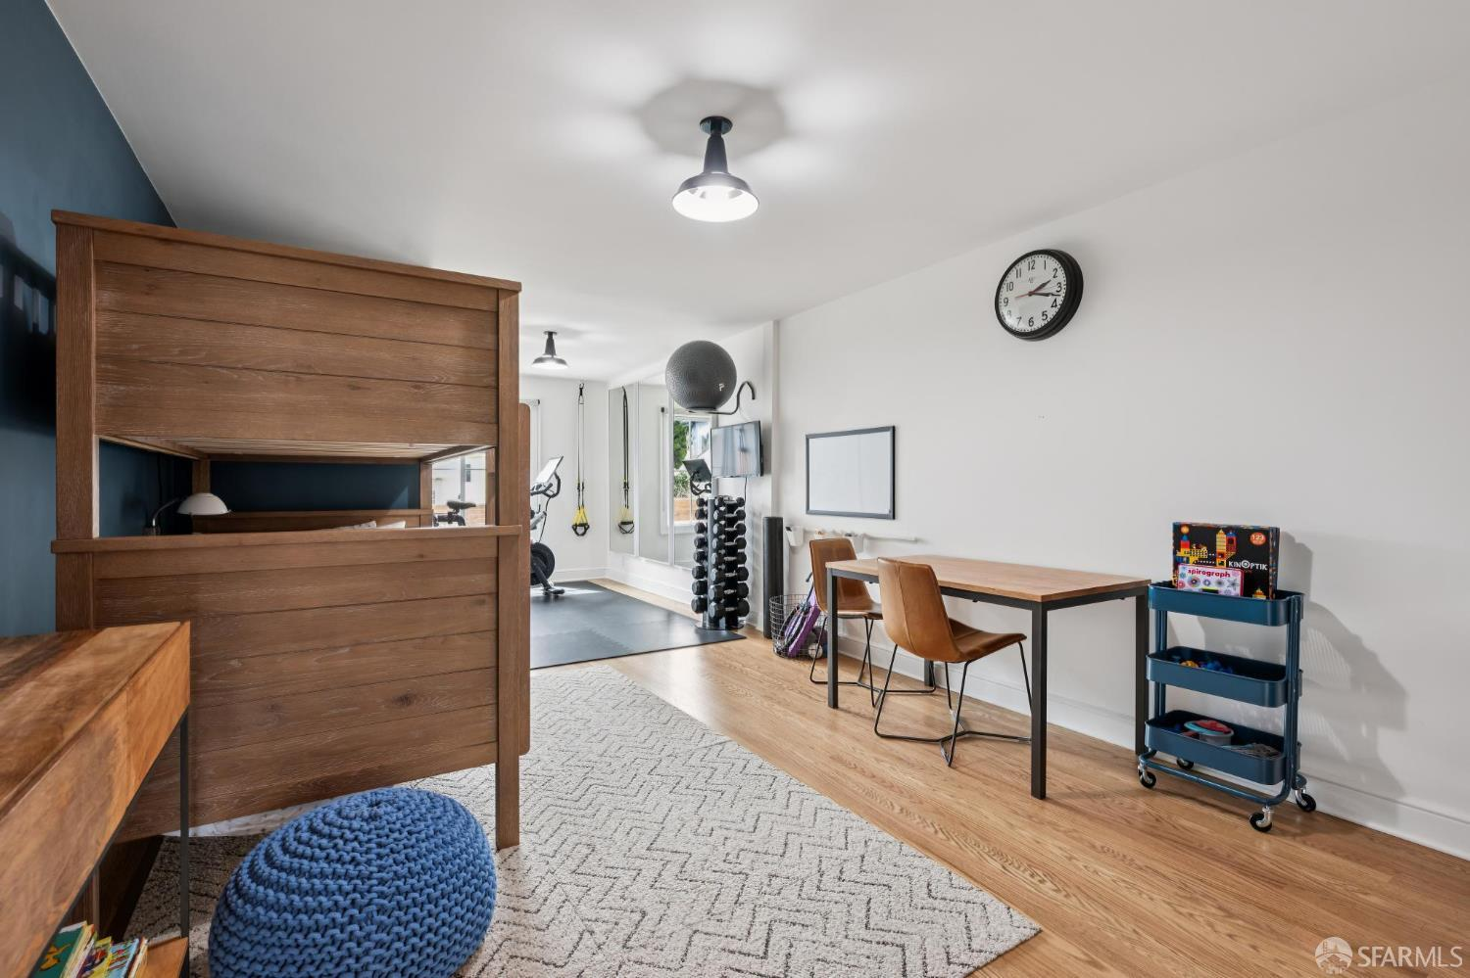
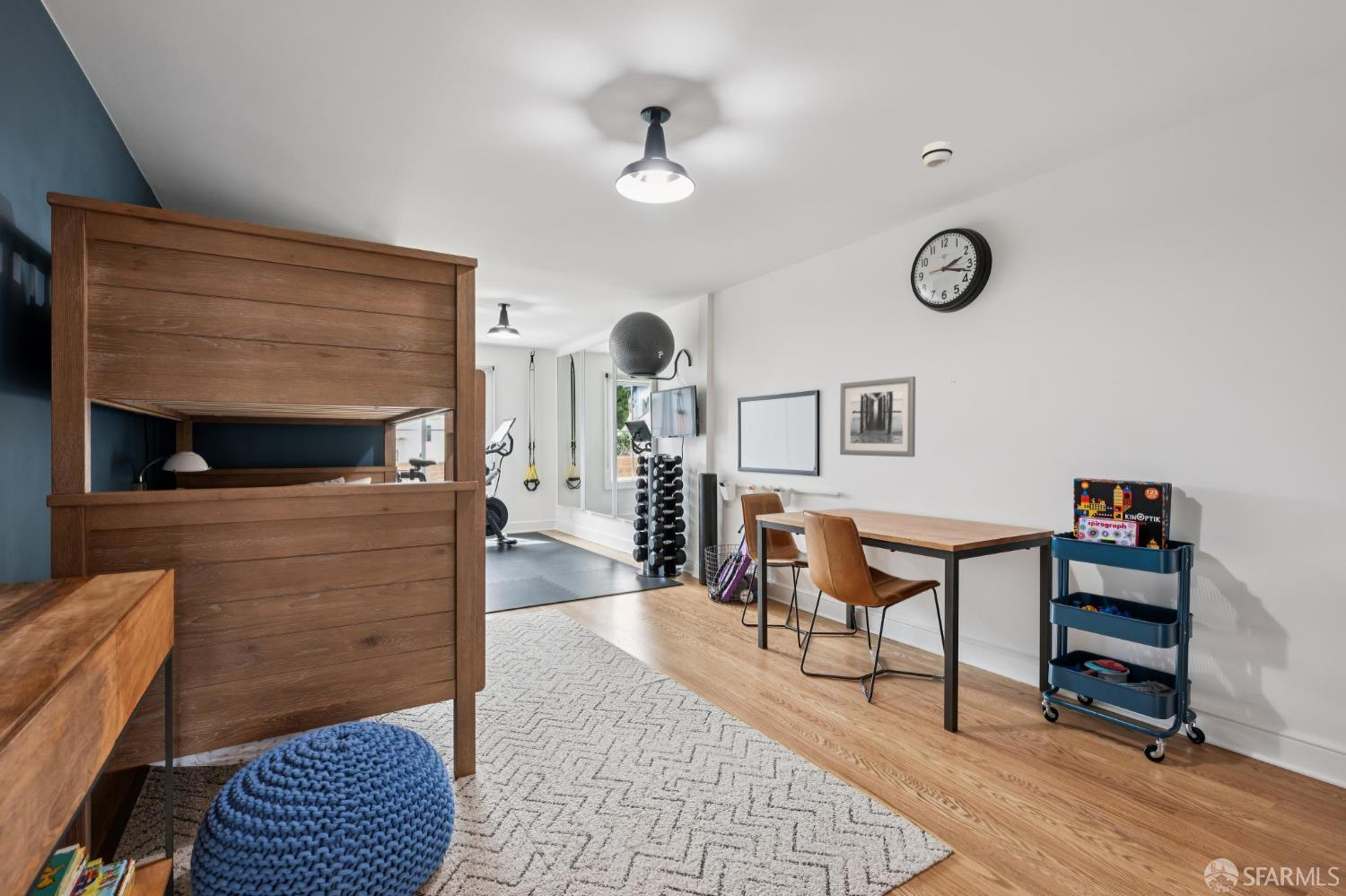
+ smoke detector (937, 154)
+ wall art (875, 418)
